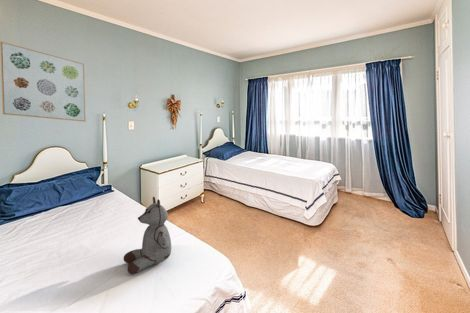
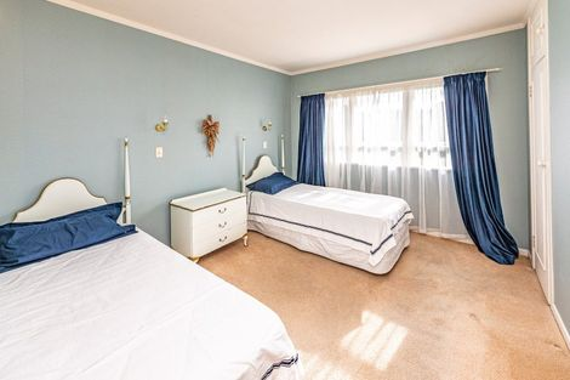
- wall art (47, 86)
- stuffed bear (147, 231)
